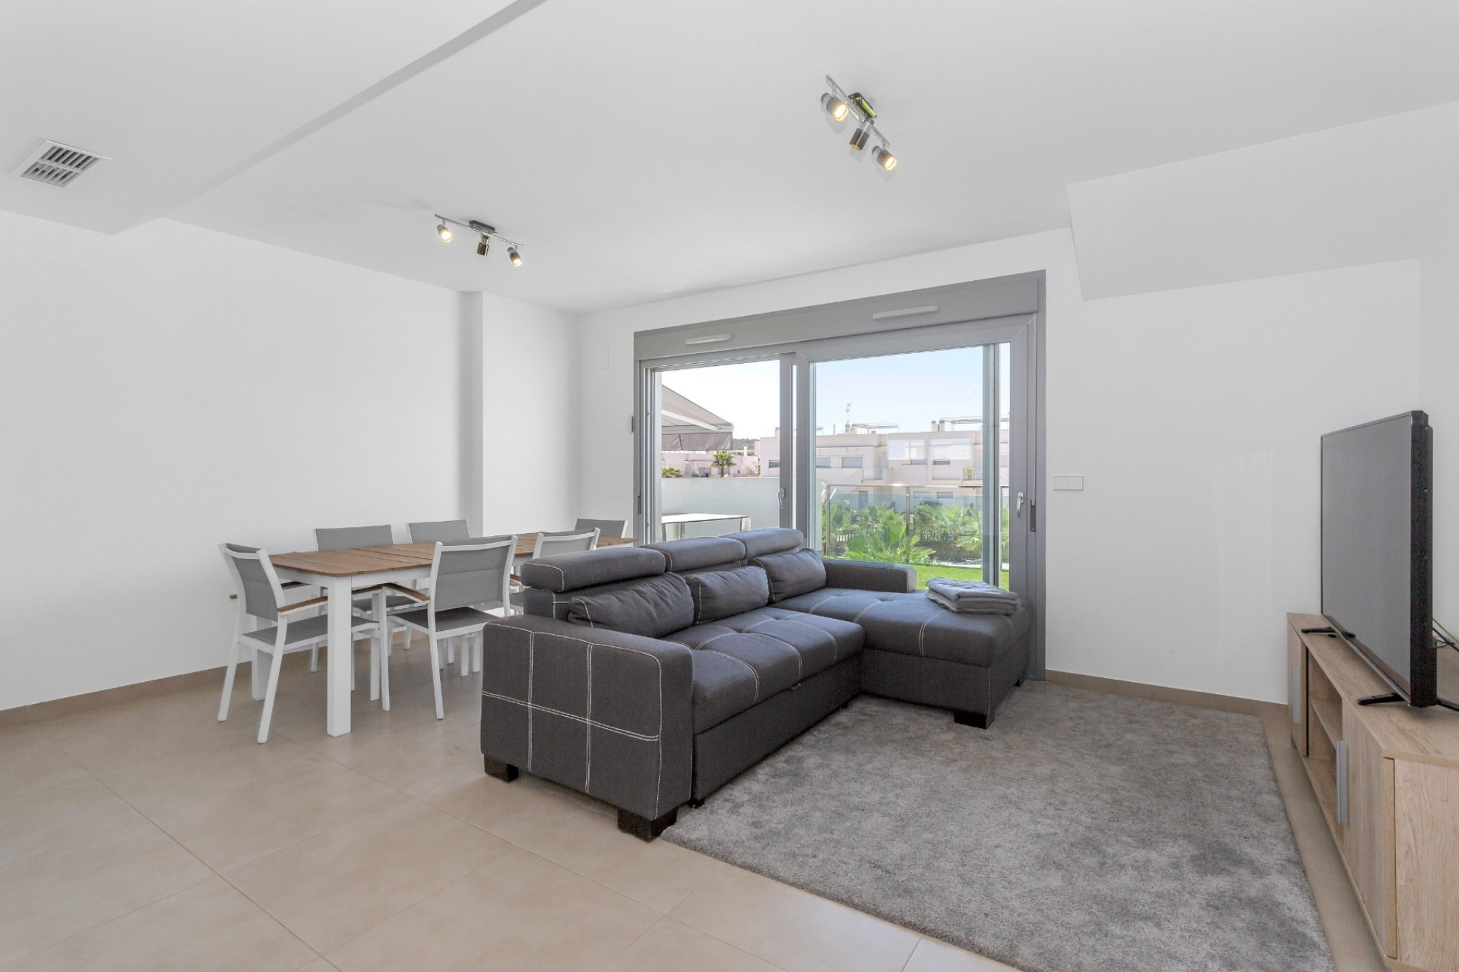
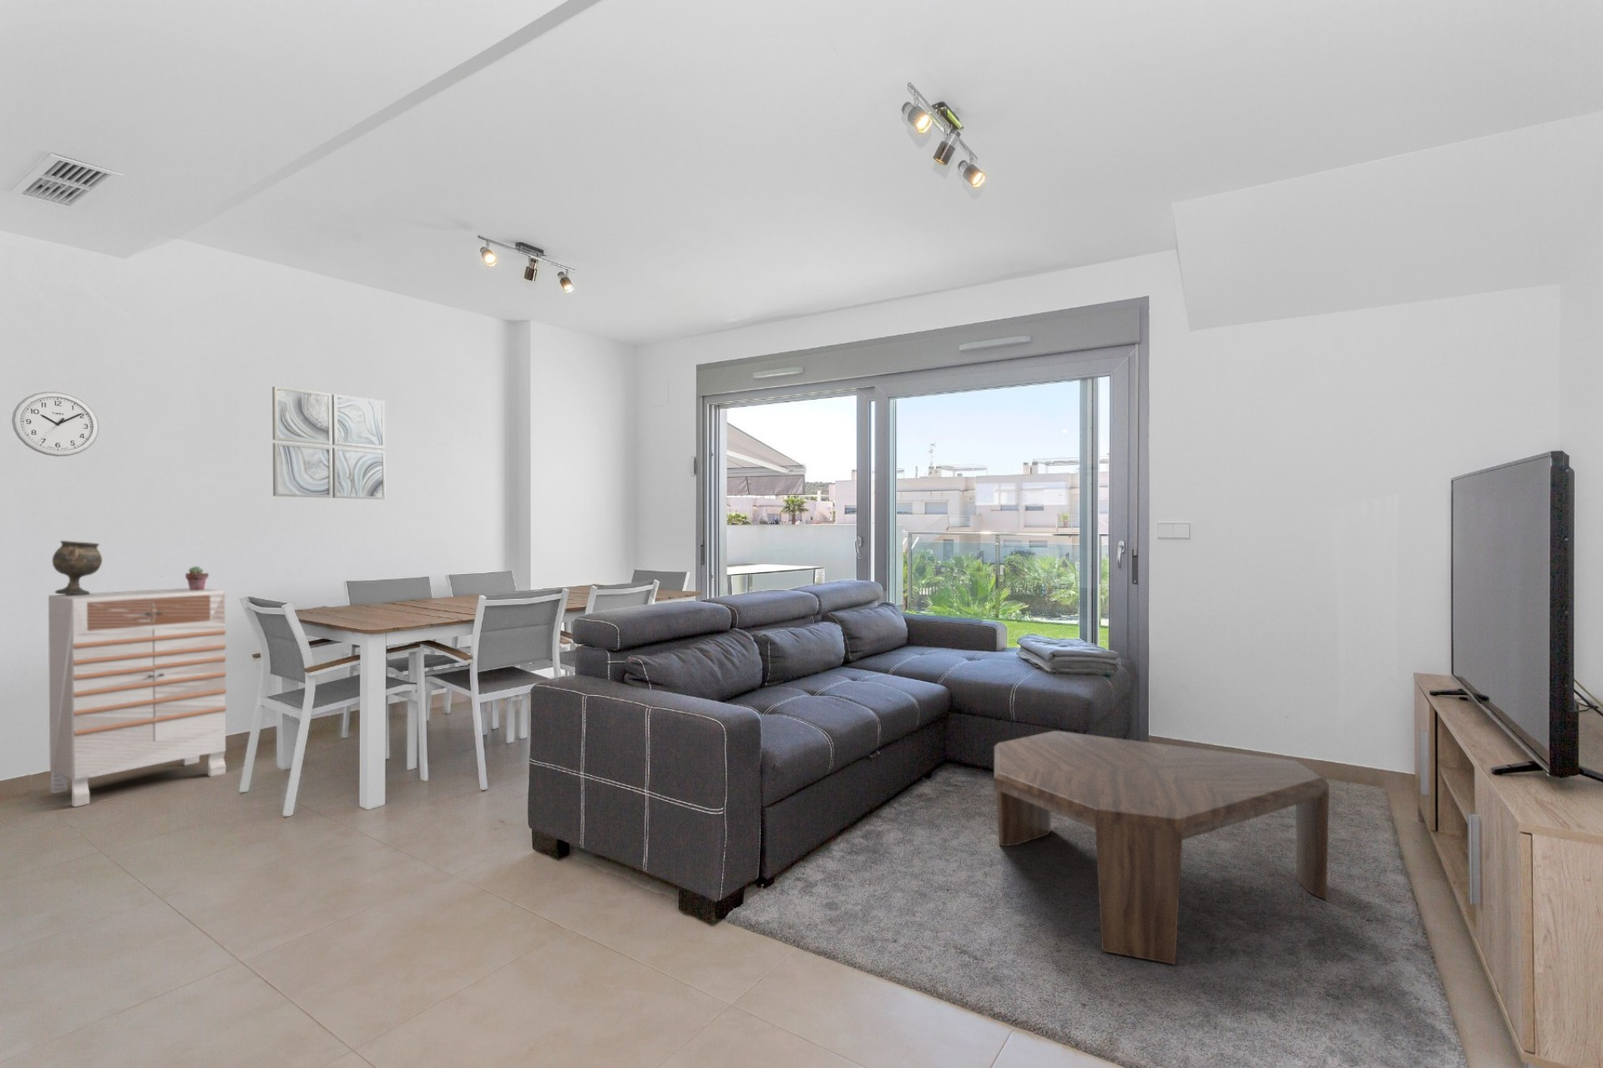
+ goblet (76, 567)
+ dresser (141, 688)
+ coffee table (1151, 825)
+ potted succulent (196, 577)
+ wall clock (57, 424)
+ wall art (330, 447)
